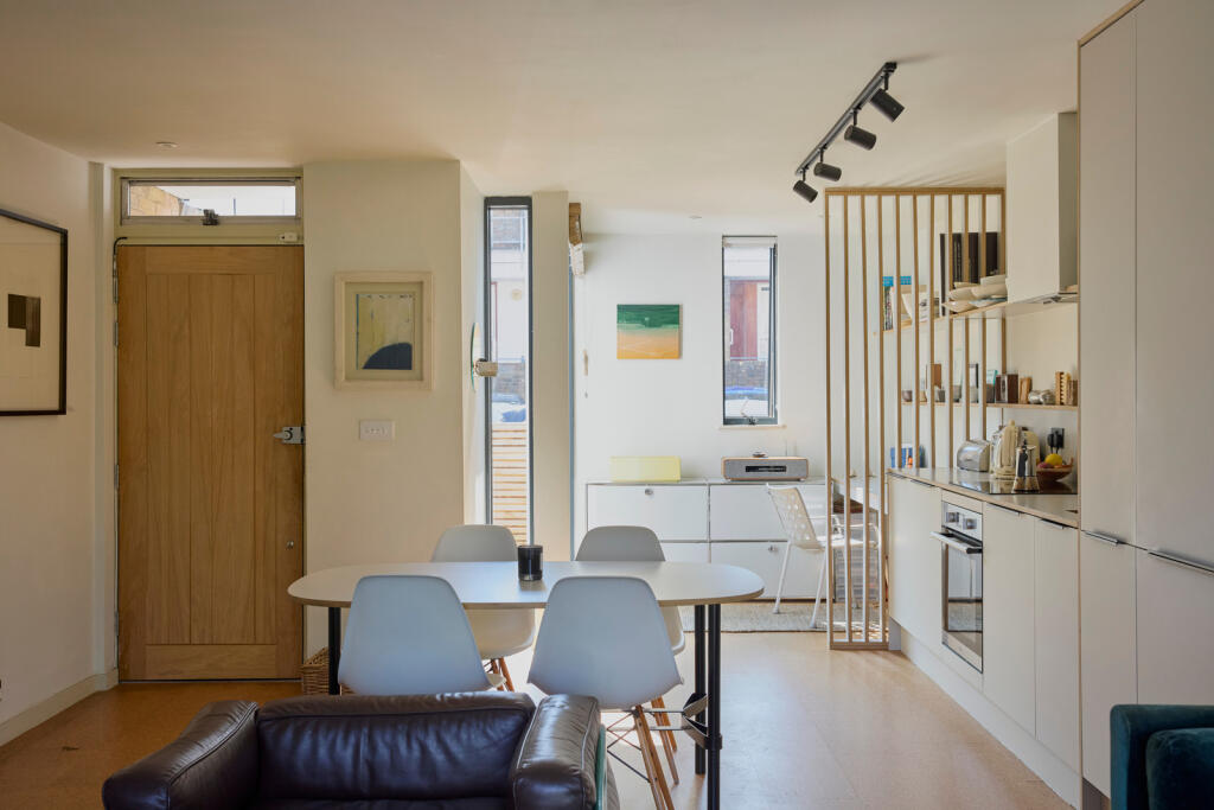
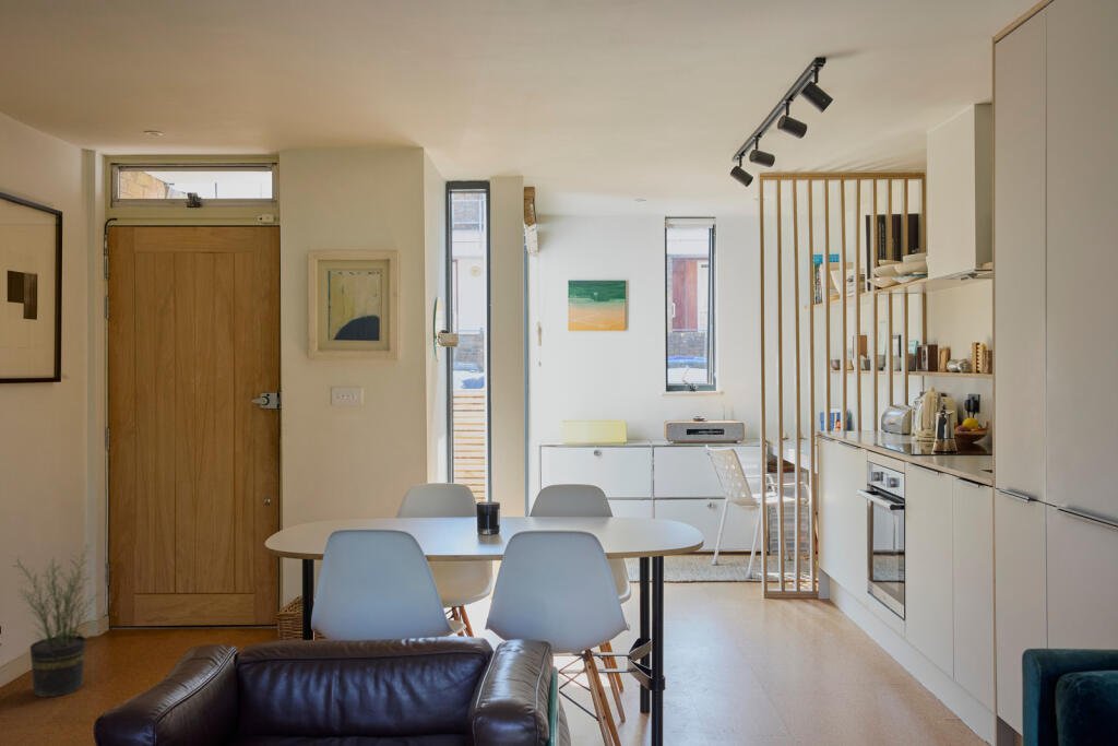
+ potted plant (52, 619)
